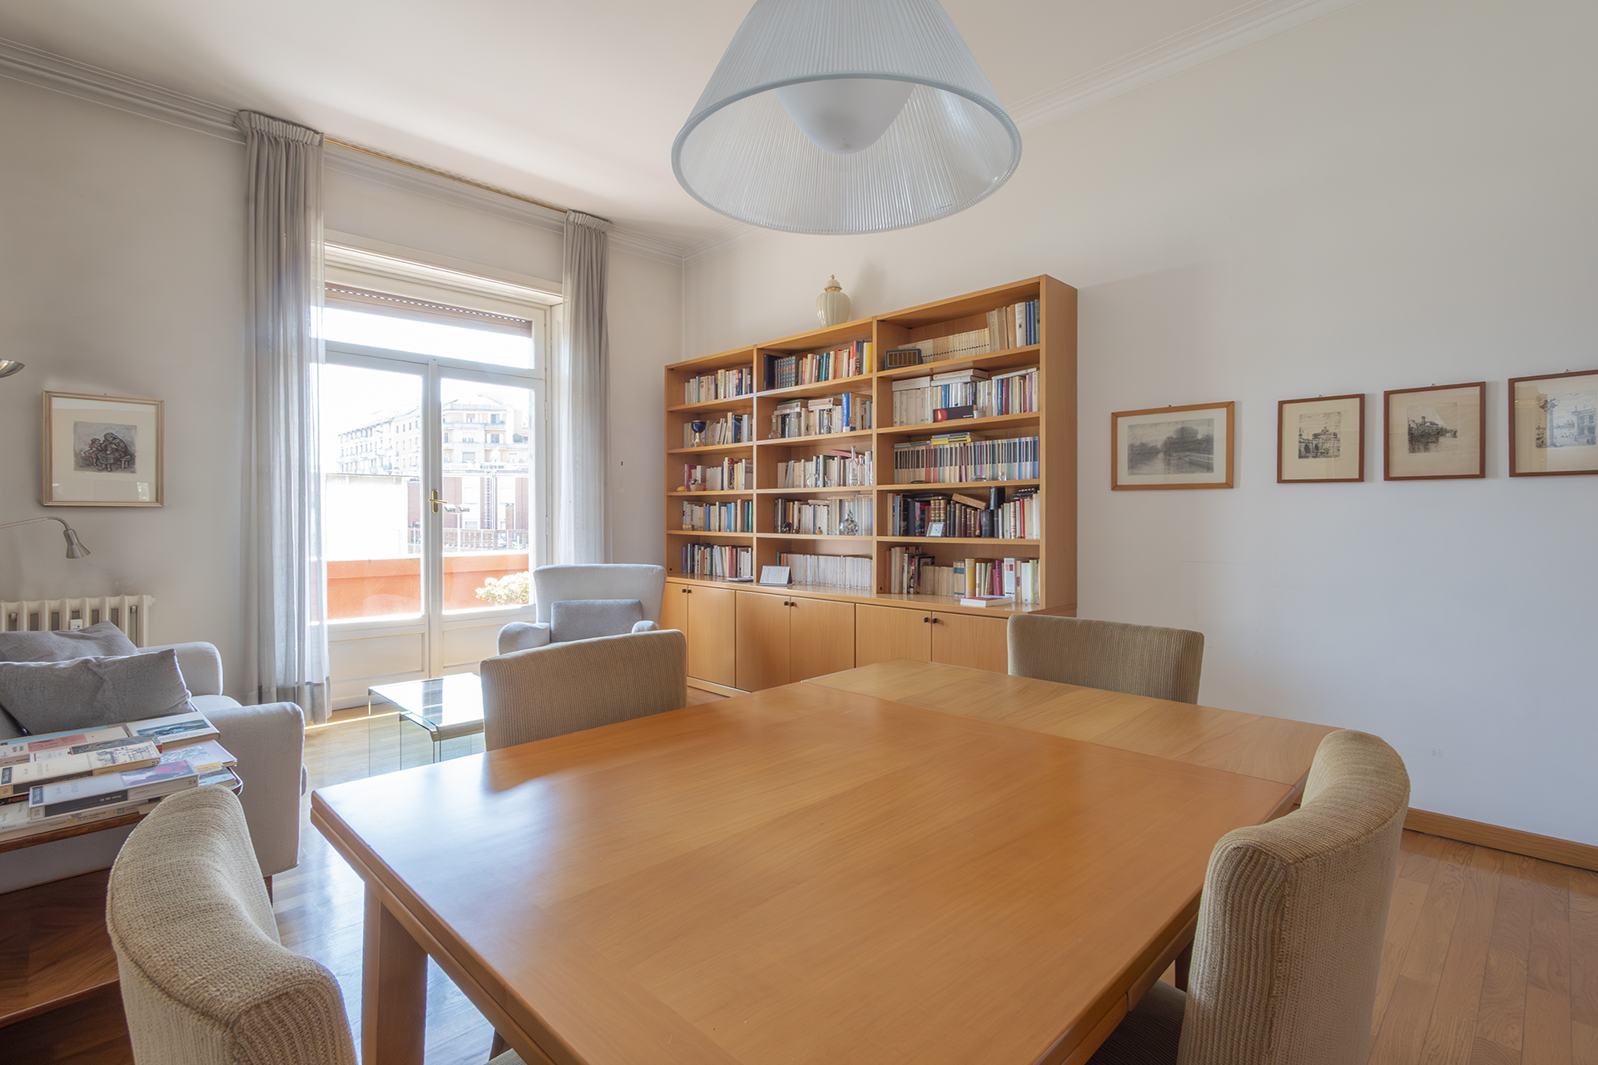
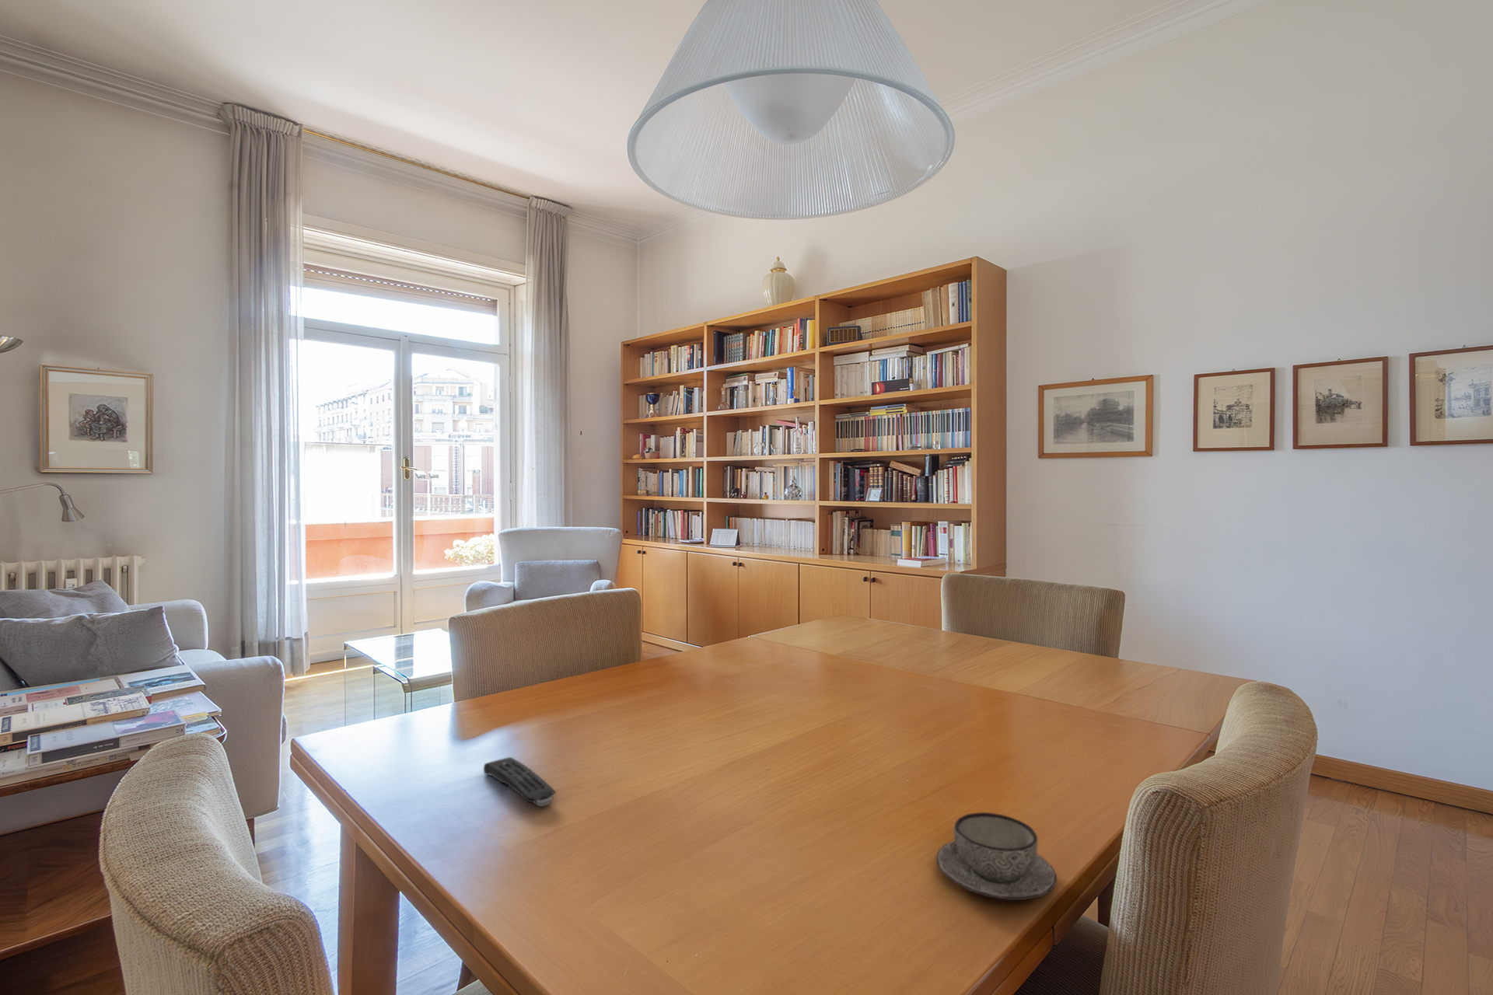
+ remote control (520, 780)
+ teacup (994, 854)
